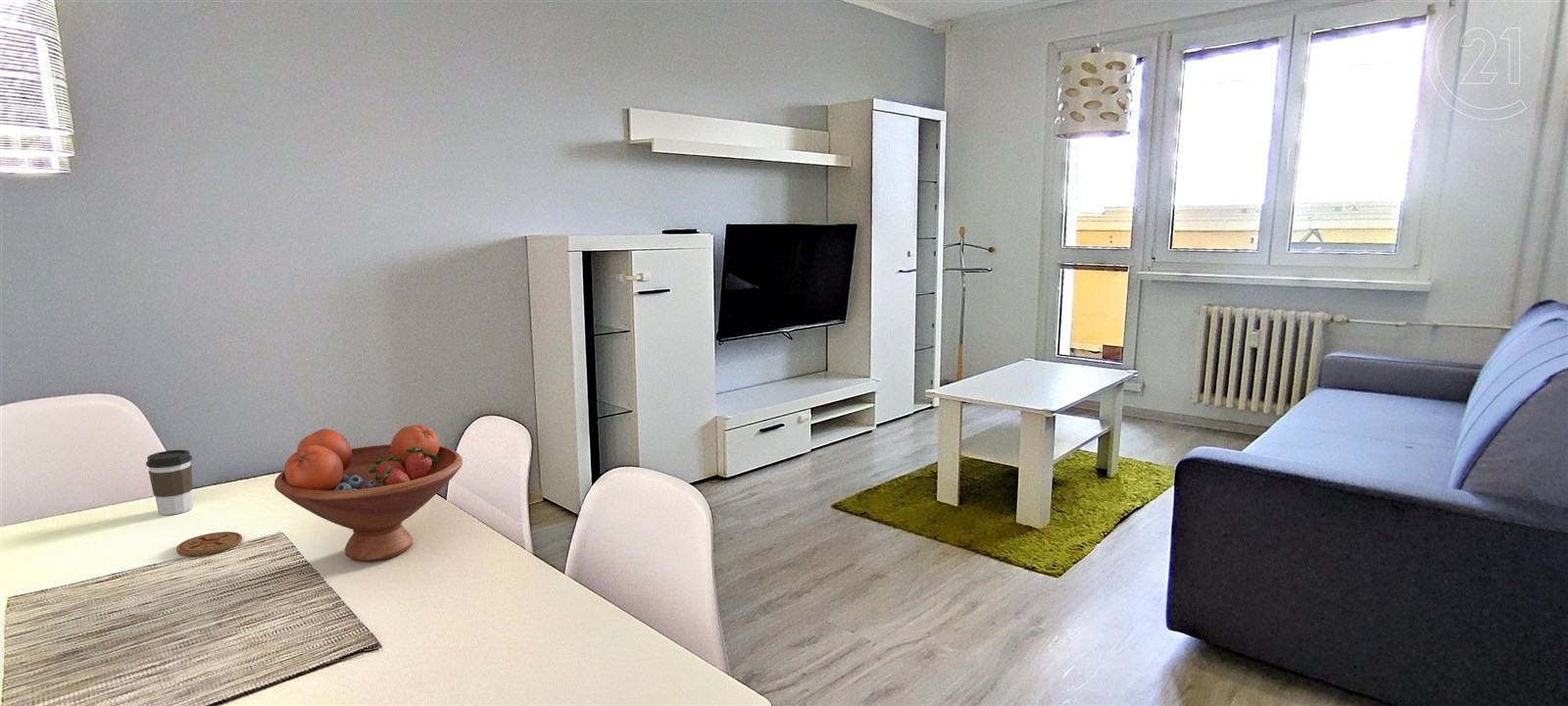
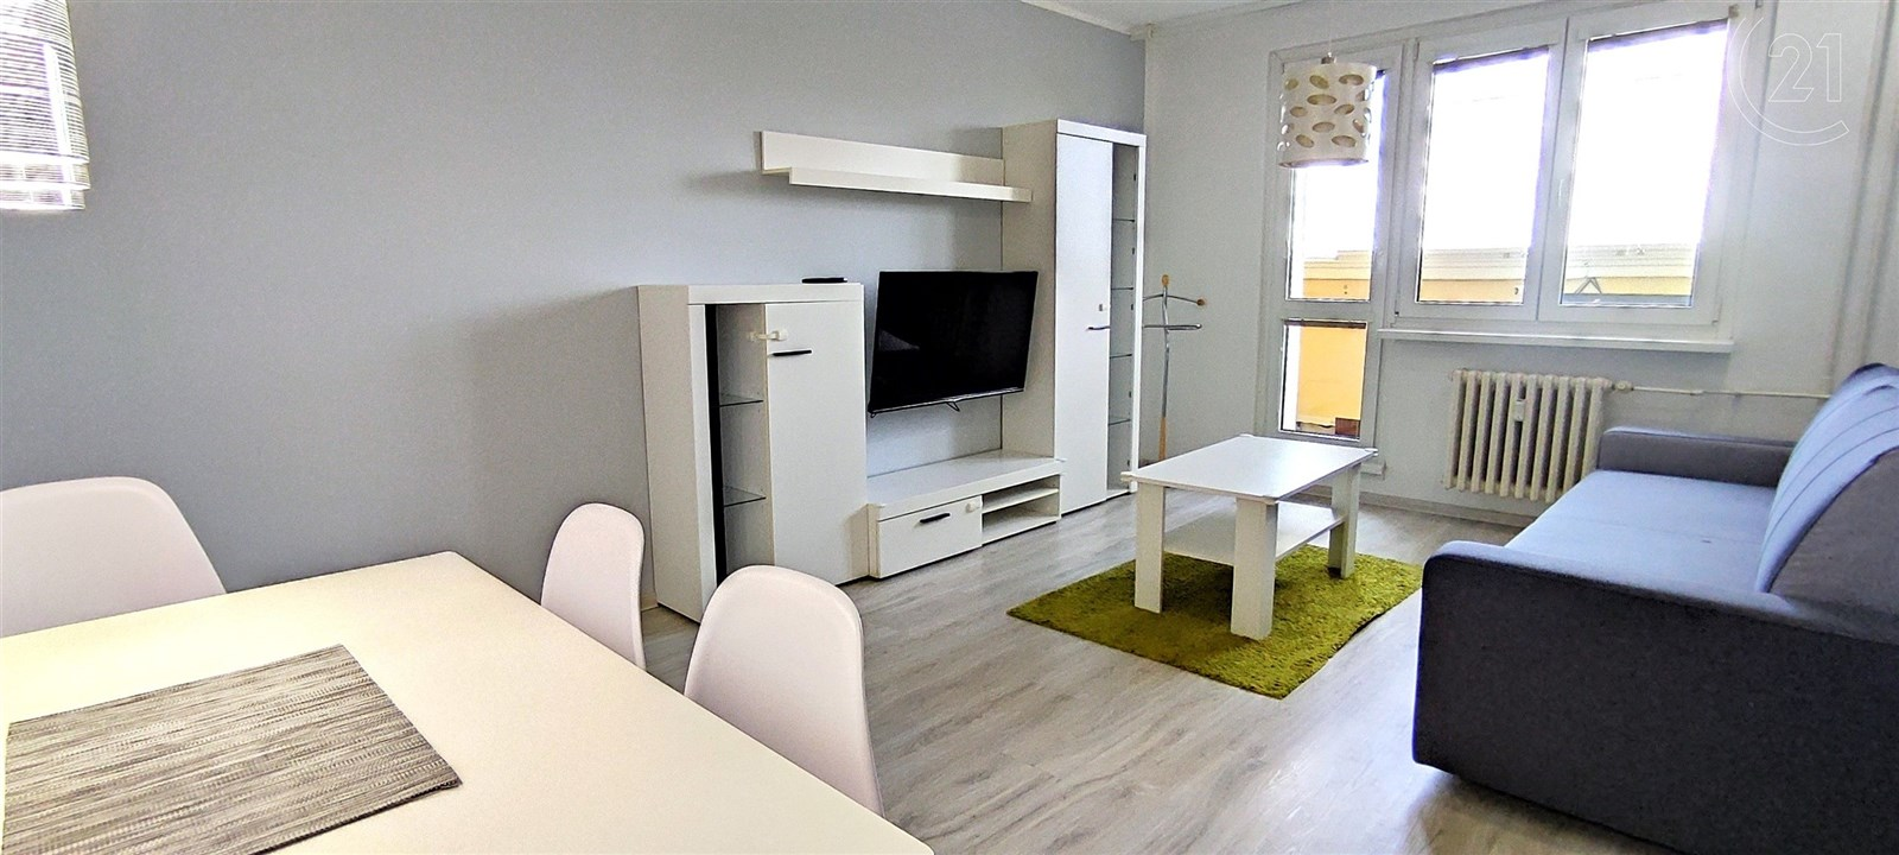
- fruit bowl (374, 492)
- coaster (210, 543)
- coffee cup (172, 481)
